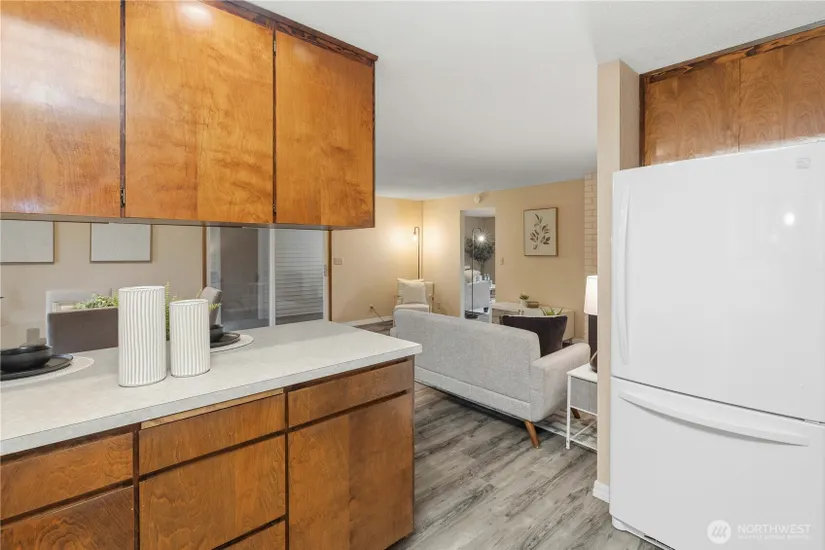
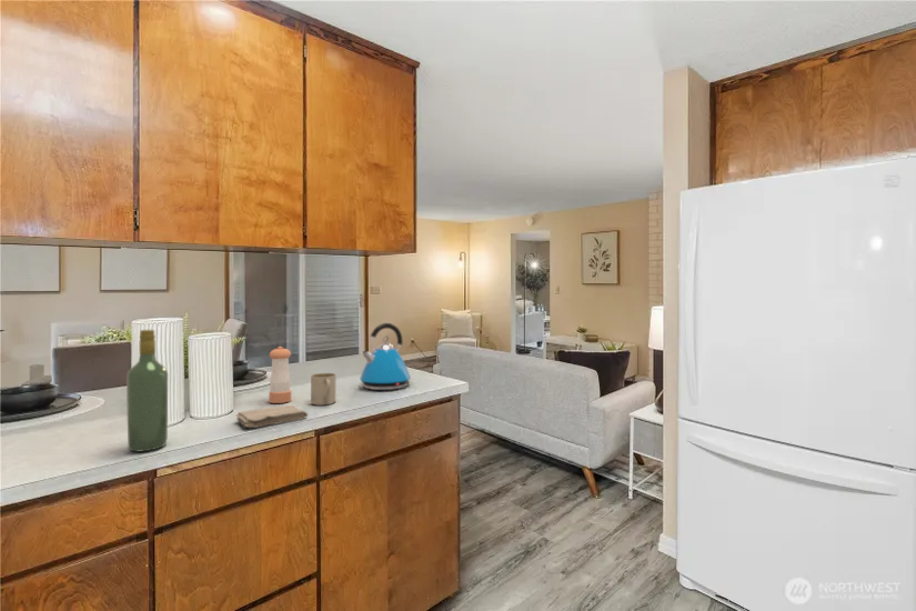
+ mug (324, 389)
+ washcloth (271, 414)
+ wine bottle (148, 388)
+ kettle (386, 353)
+ pepper shaker (280, 373)
